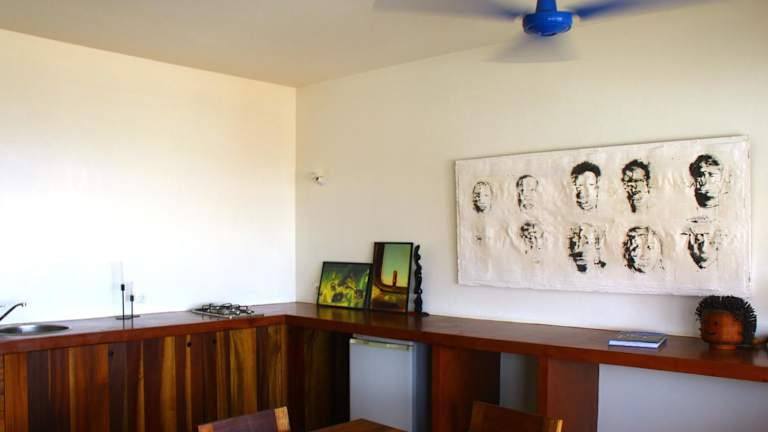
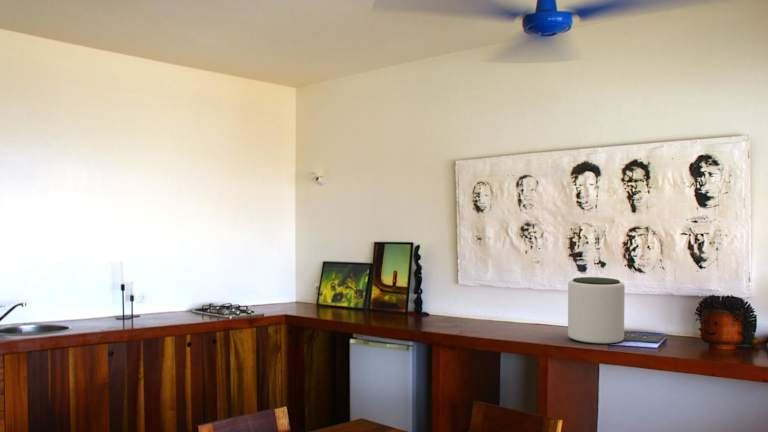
+ plant pot (595, 309)
